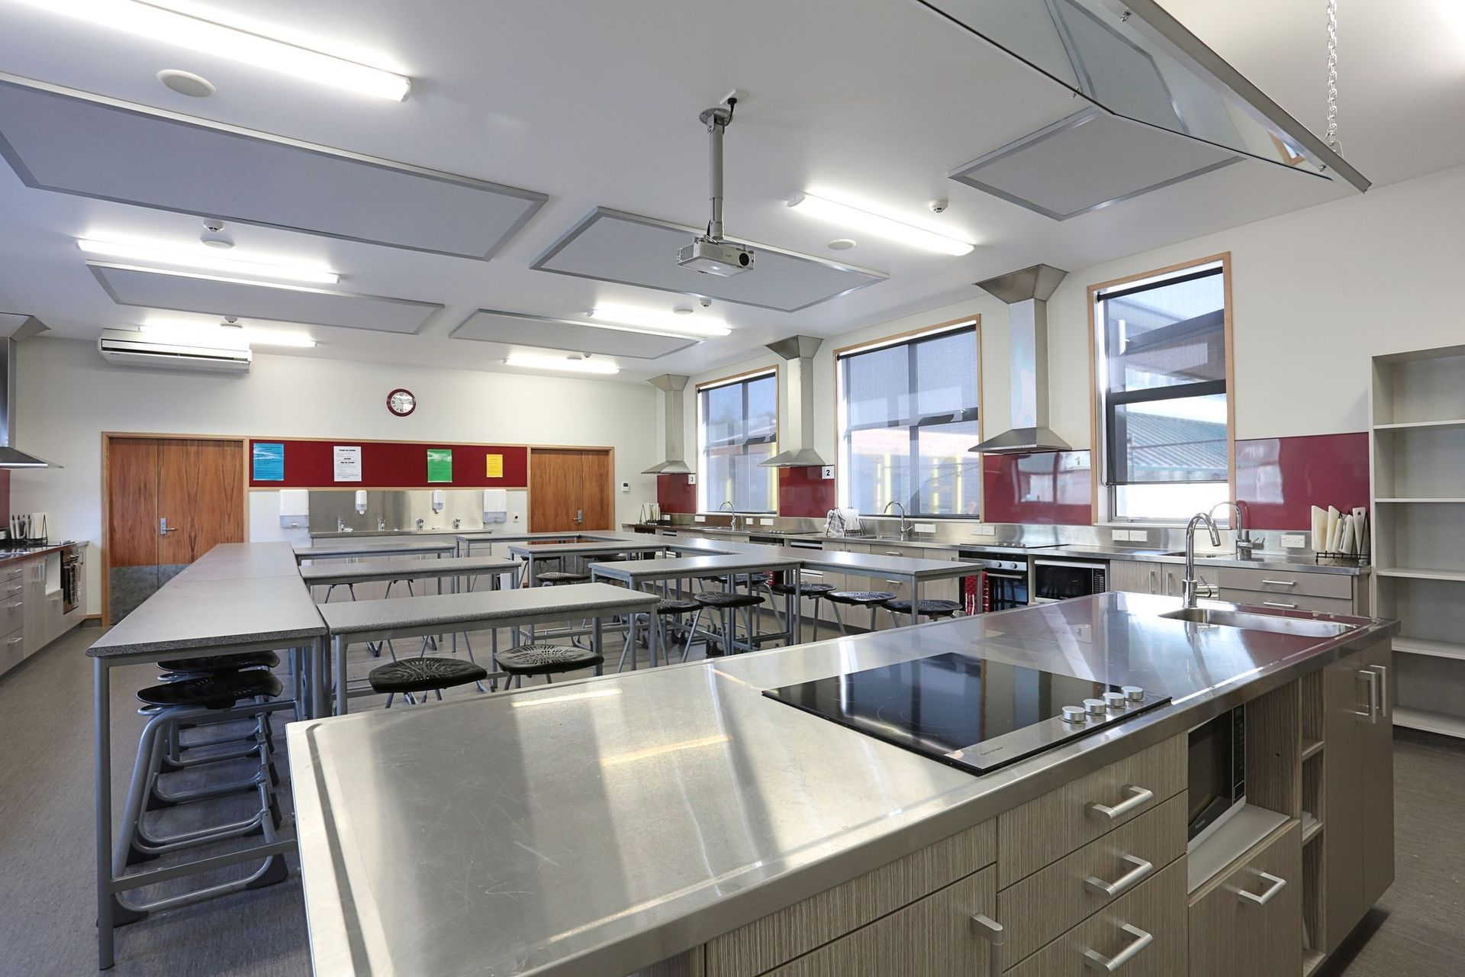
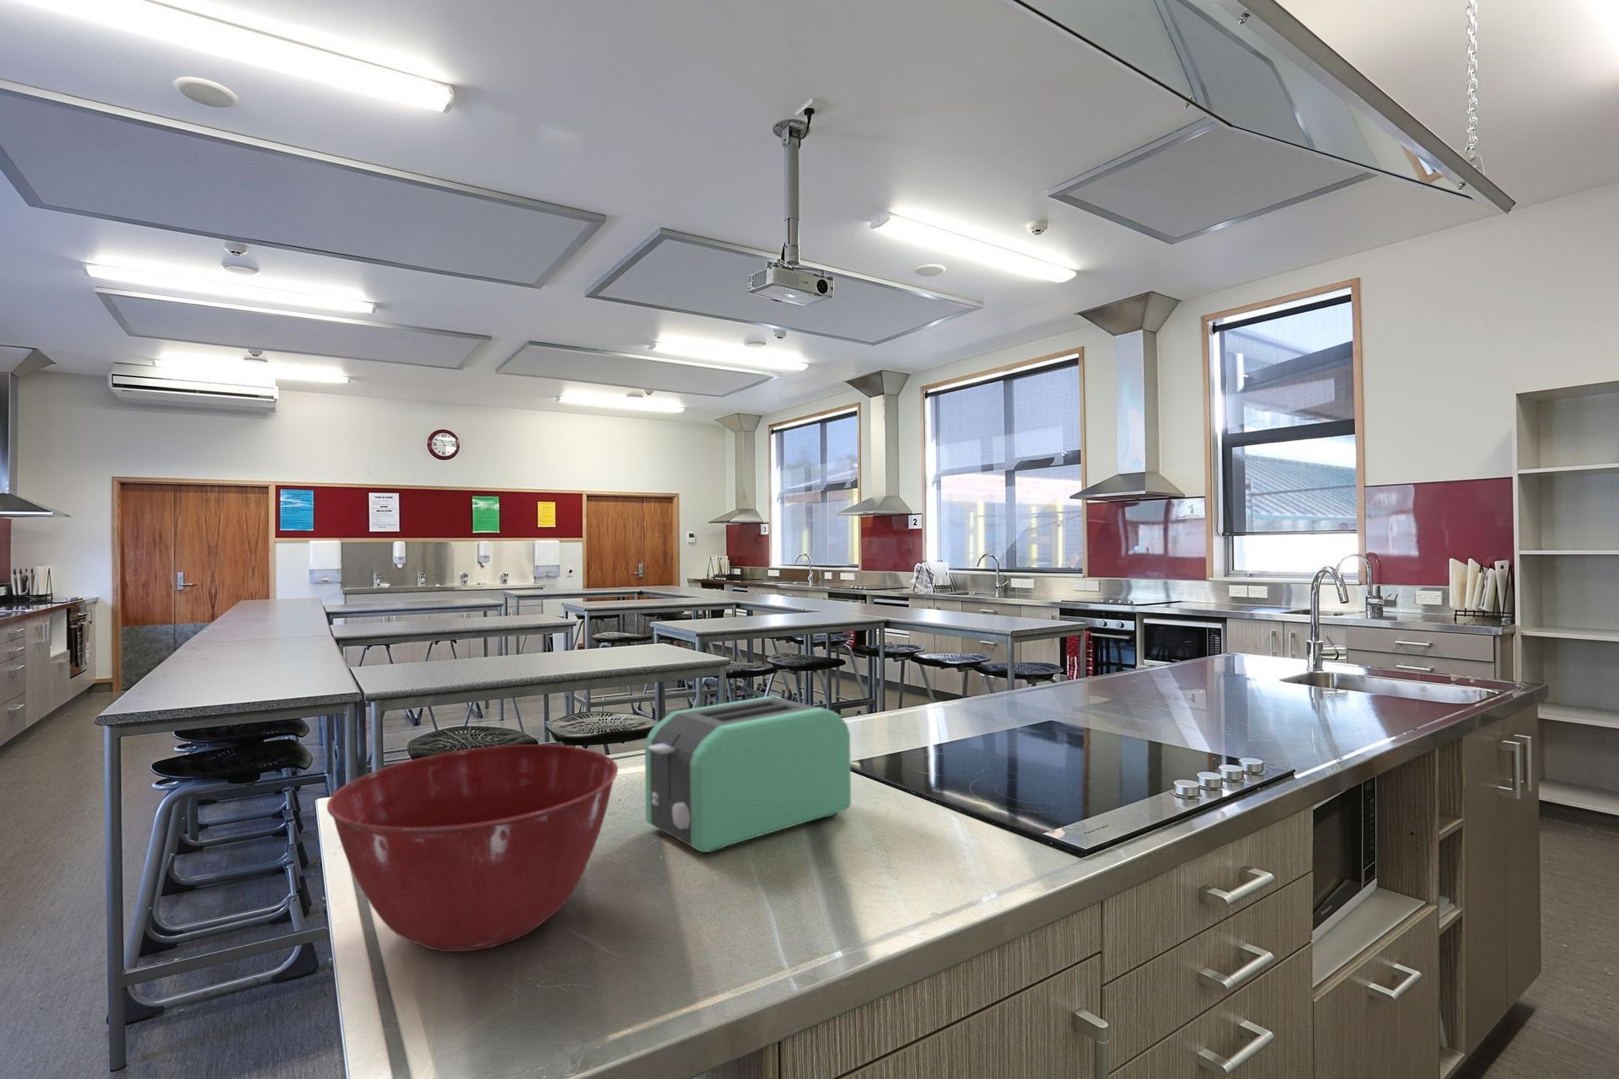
+ toaster (749, 766)
+ mixing bowl (482, 849)
